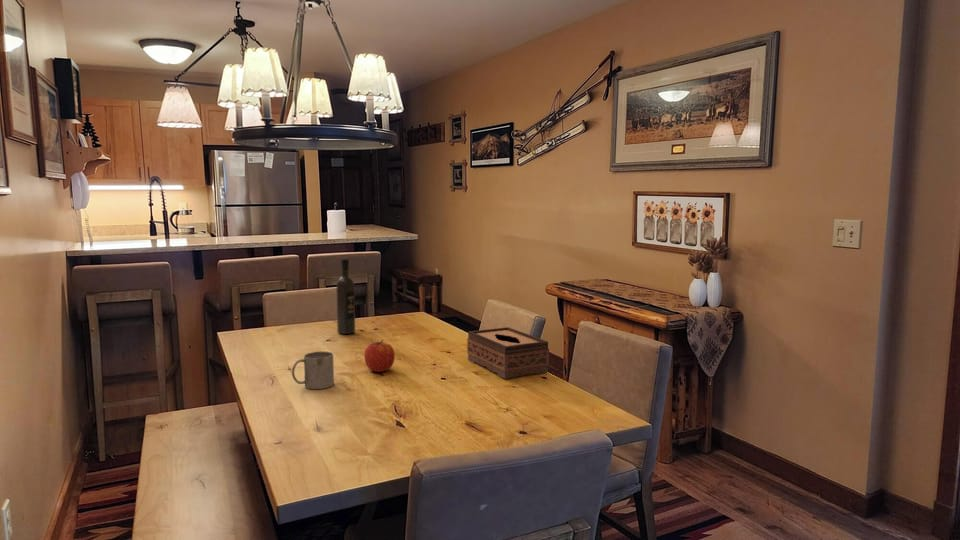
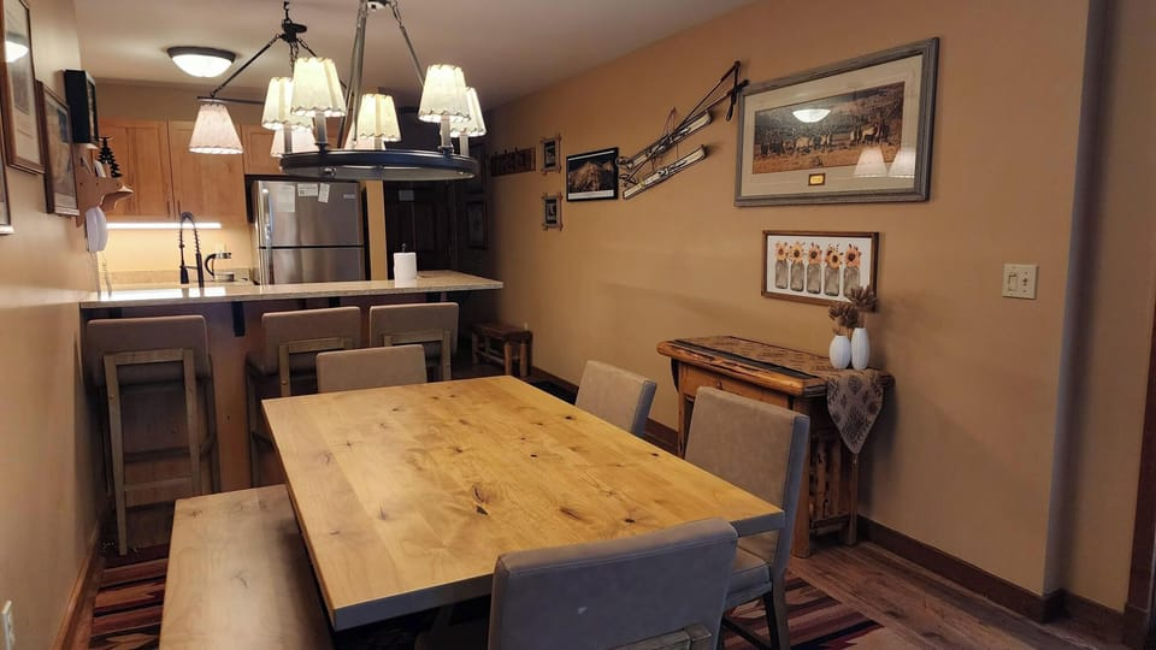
- apple (379, 354)
- mug (313, 370)
- tissue box (506, 351)
- wine bottle (345, 296)
